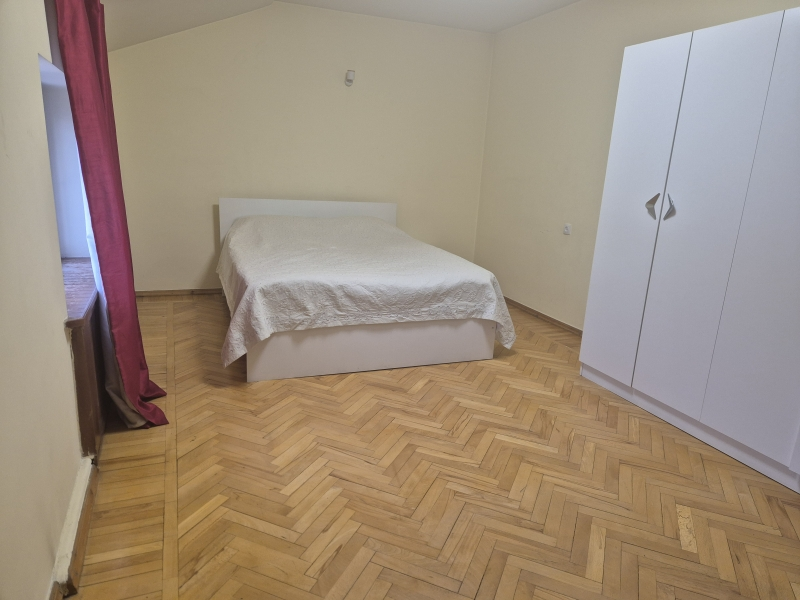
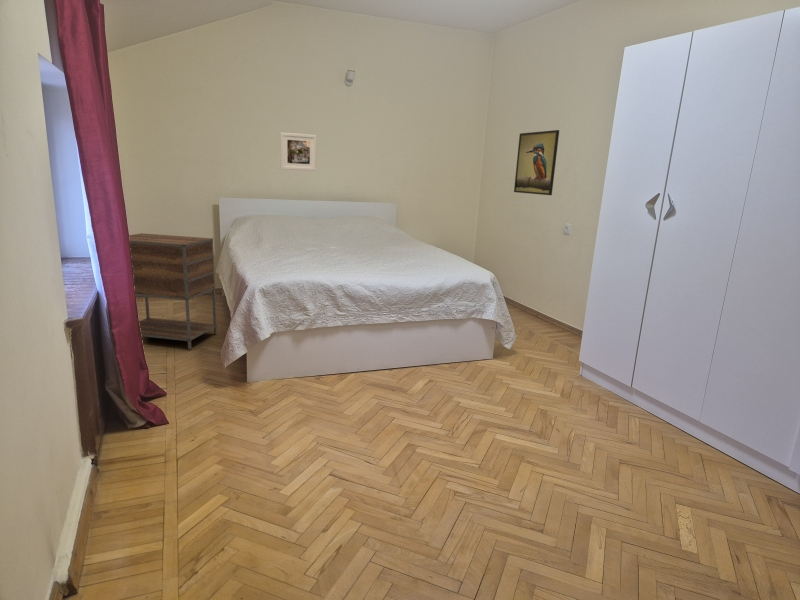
+ nightstand (166, 288)
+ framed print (298, 152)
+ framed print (535, 163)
